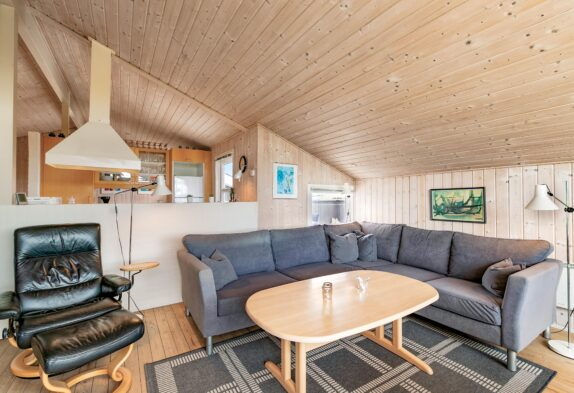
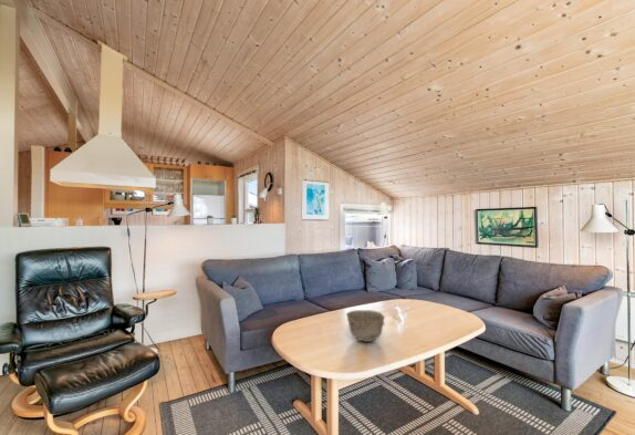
+ bowl (365, 327)
